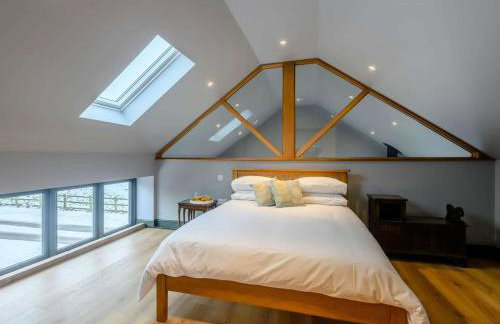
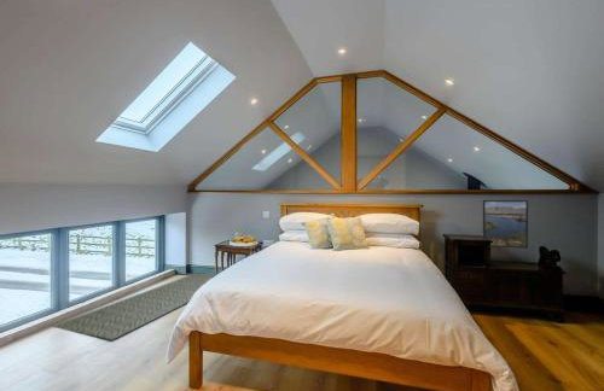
+ rug (179, 291)
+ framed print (504, 223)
